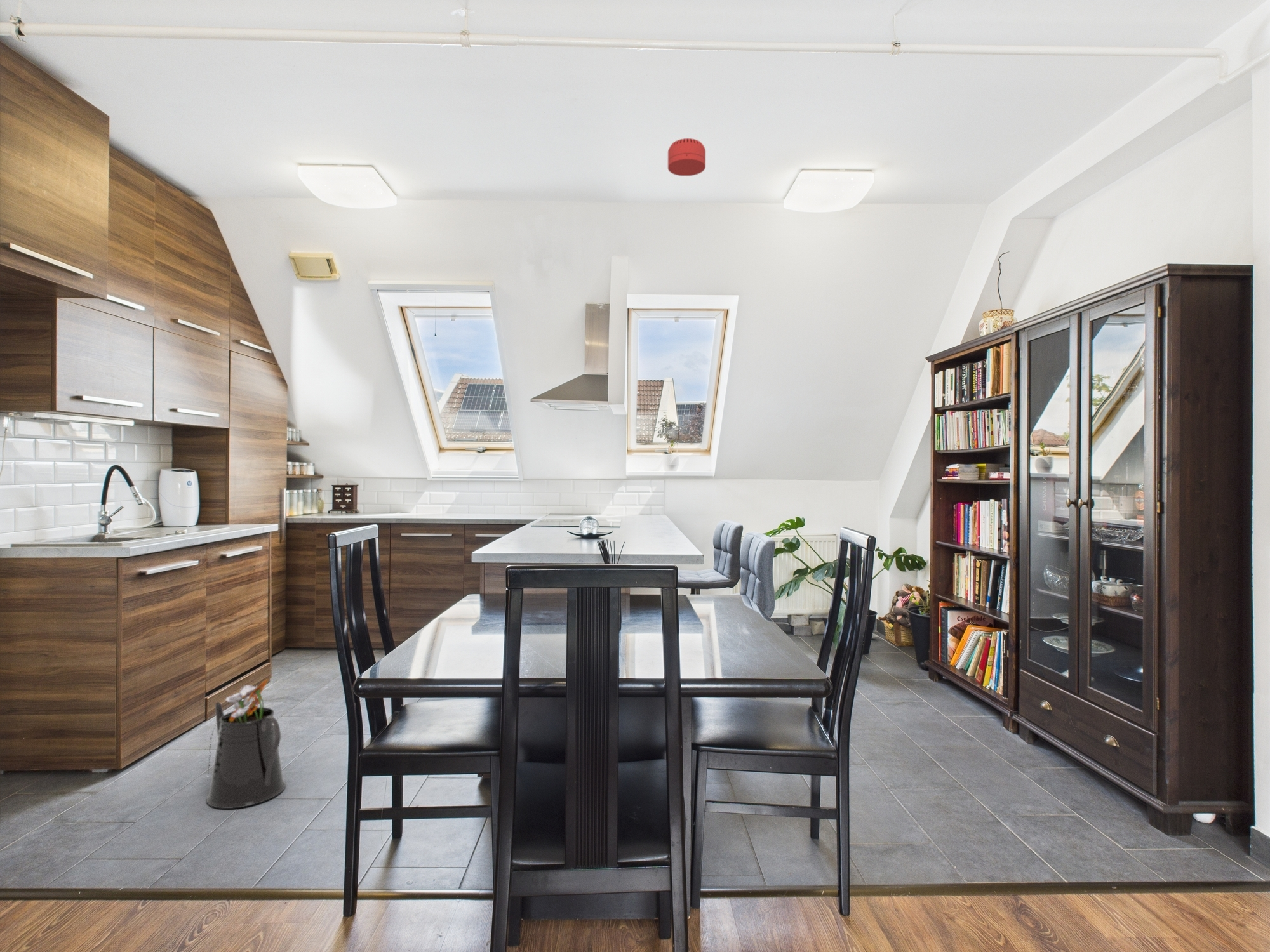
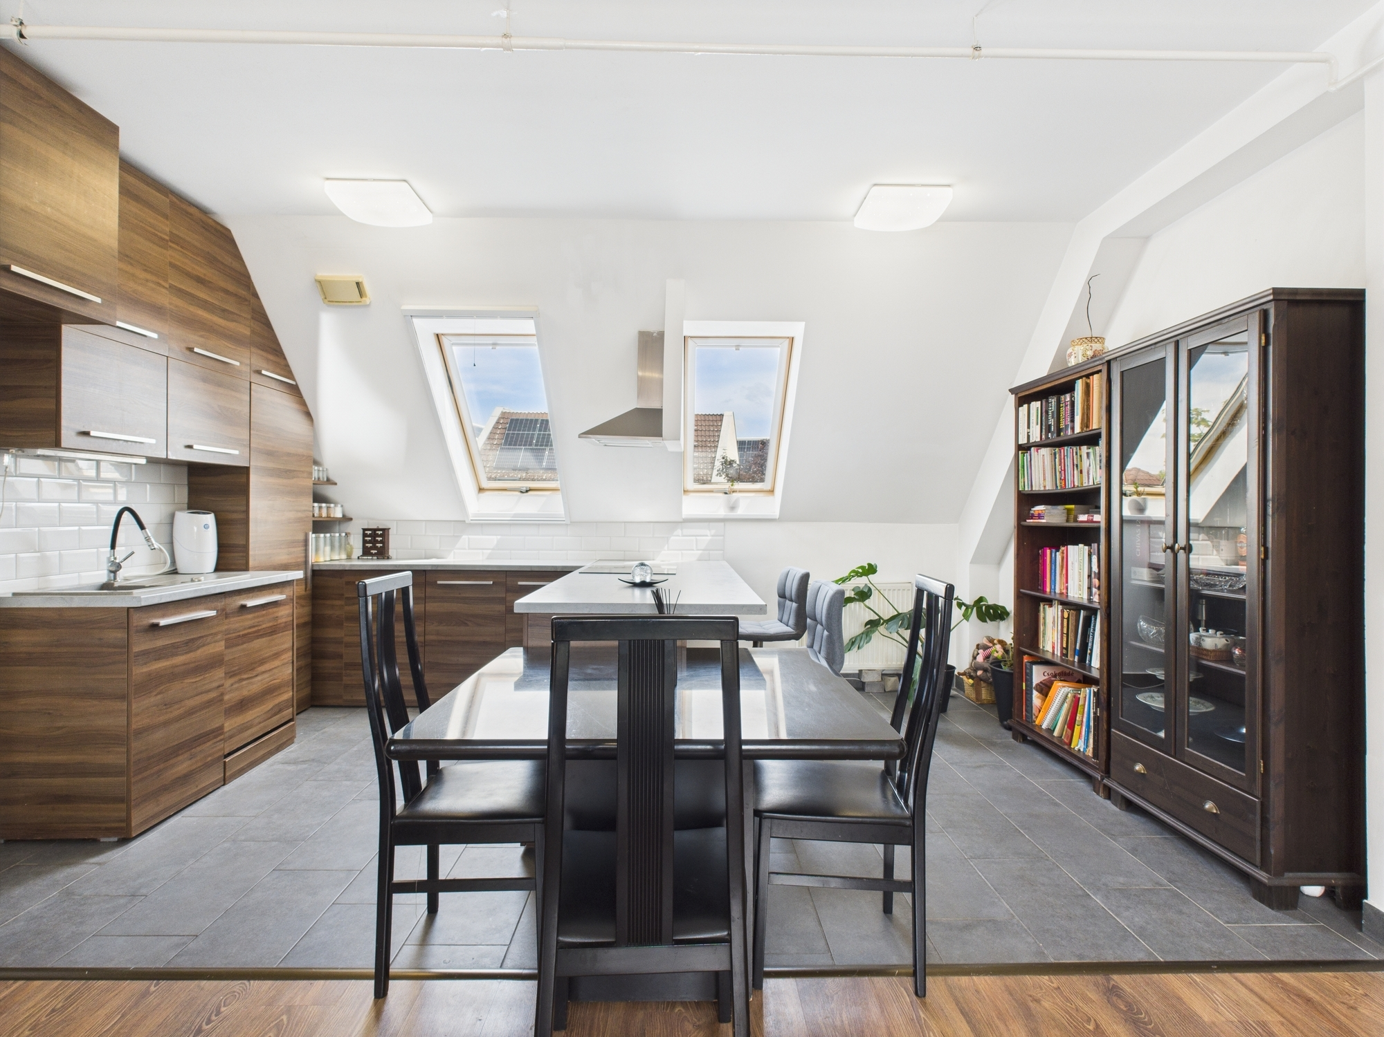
- watering can (244, 734)
- smoke detector (686, 156)
